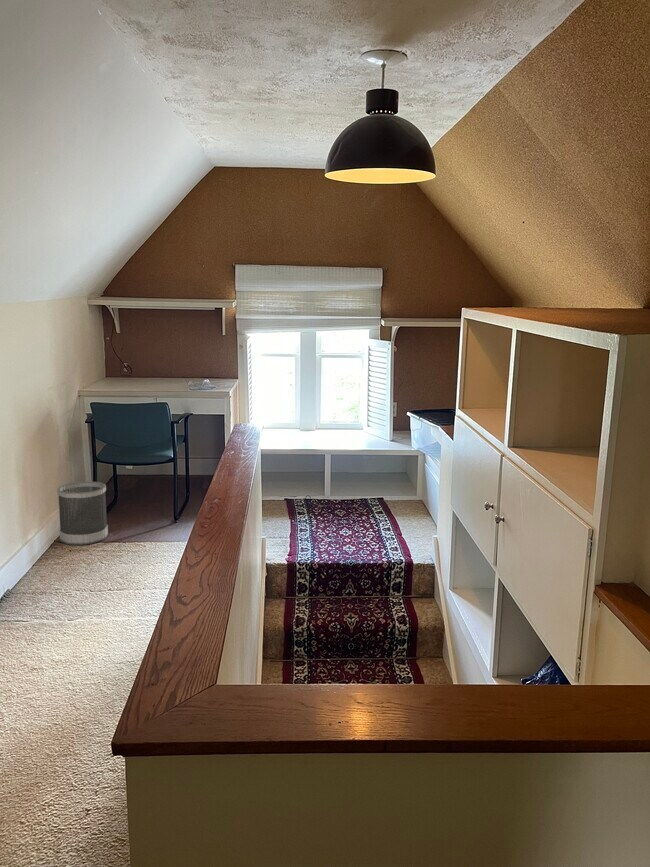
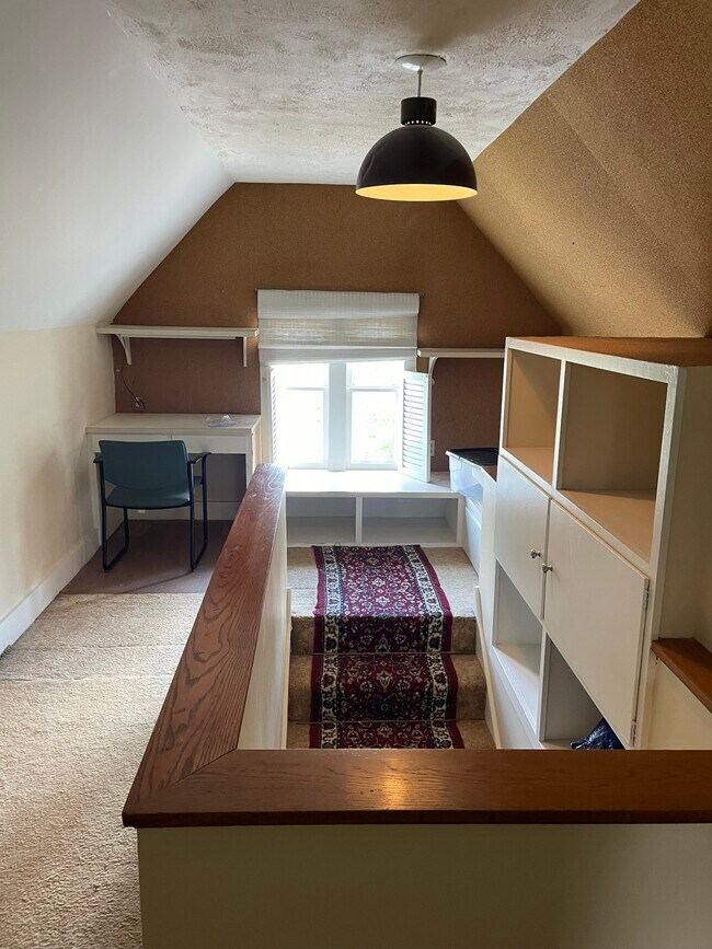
- wastebasket (83, 512)
